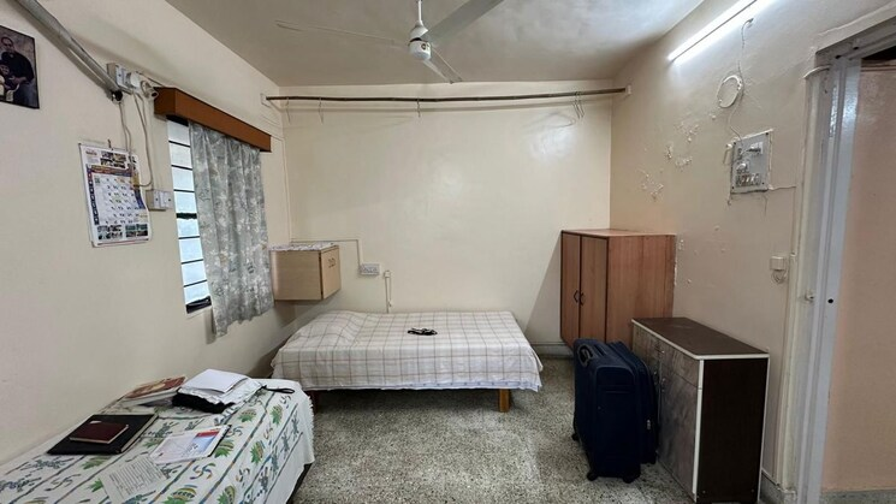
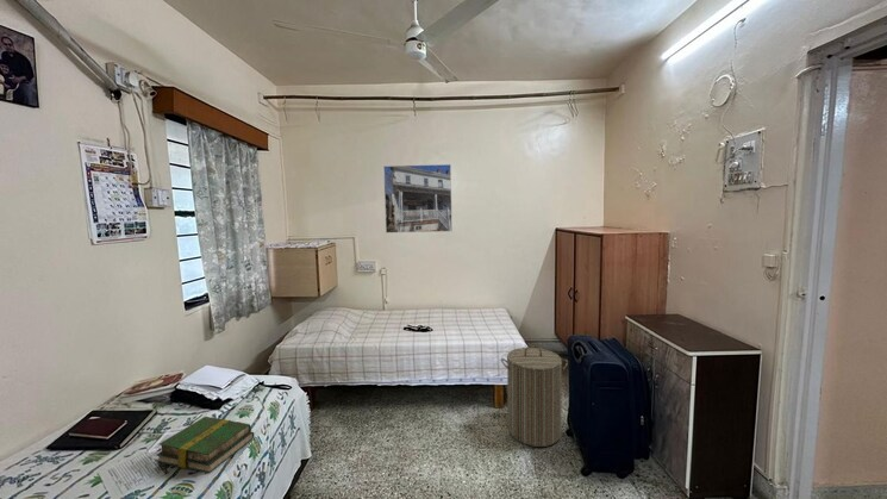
+ book (207, 441)
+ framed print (418, 199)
+ laundry hamper (533, 387)
